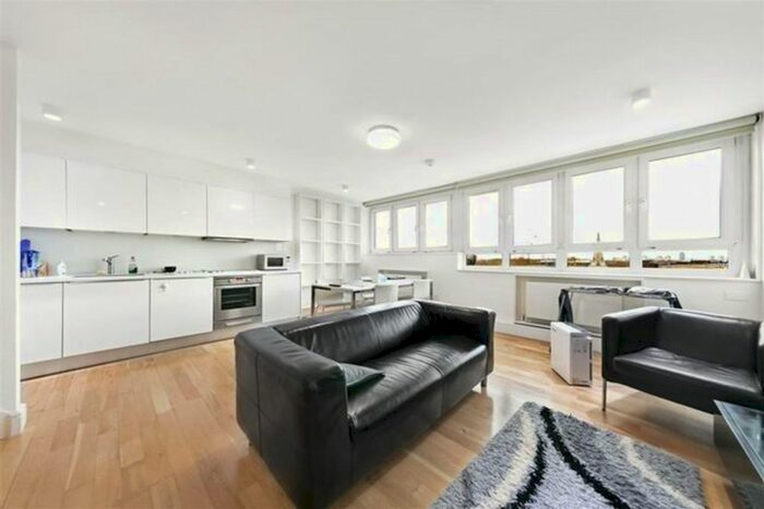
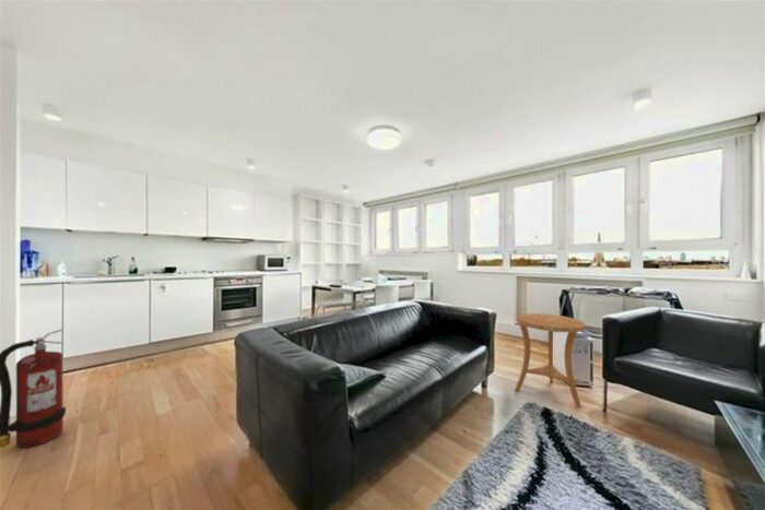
+ fire extinguisher (32, 387)
+ side table (549, 355)
